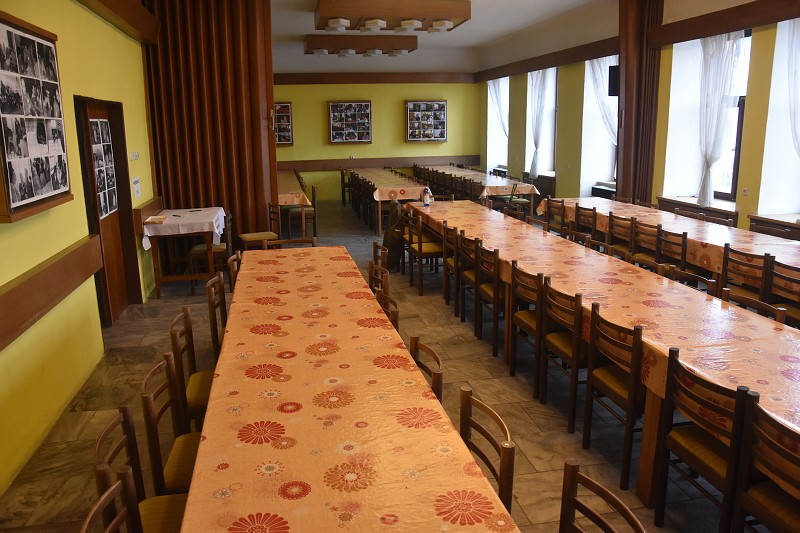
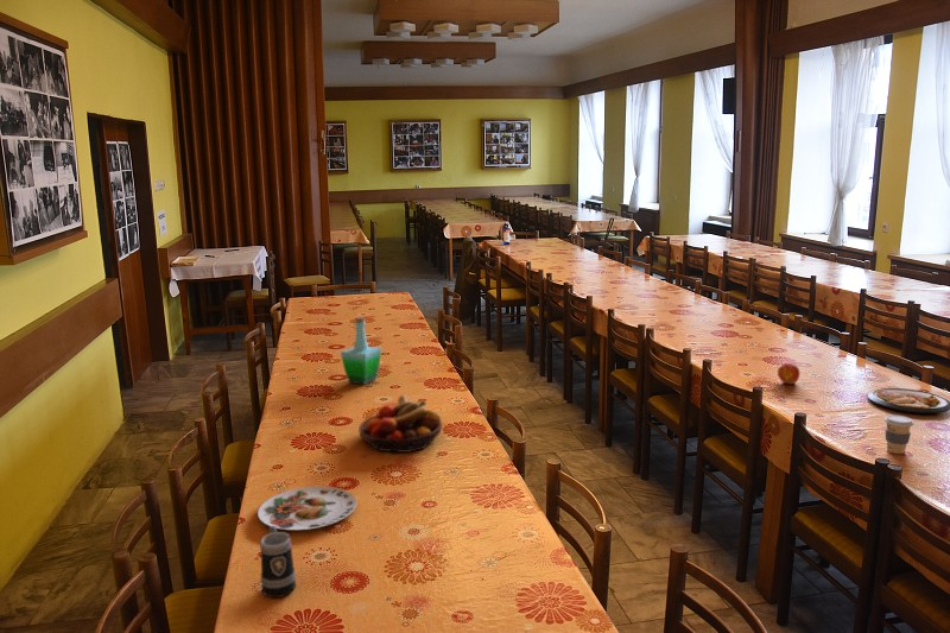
+ bottle (361, 349)
+ apple (788, 373)
+ mug (276, 559)
+ plate (308, 508)
+ fruit bowl (399, 420)
+ dish (908, 398)
+ coffee cup (897, 435)
